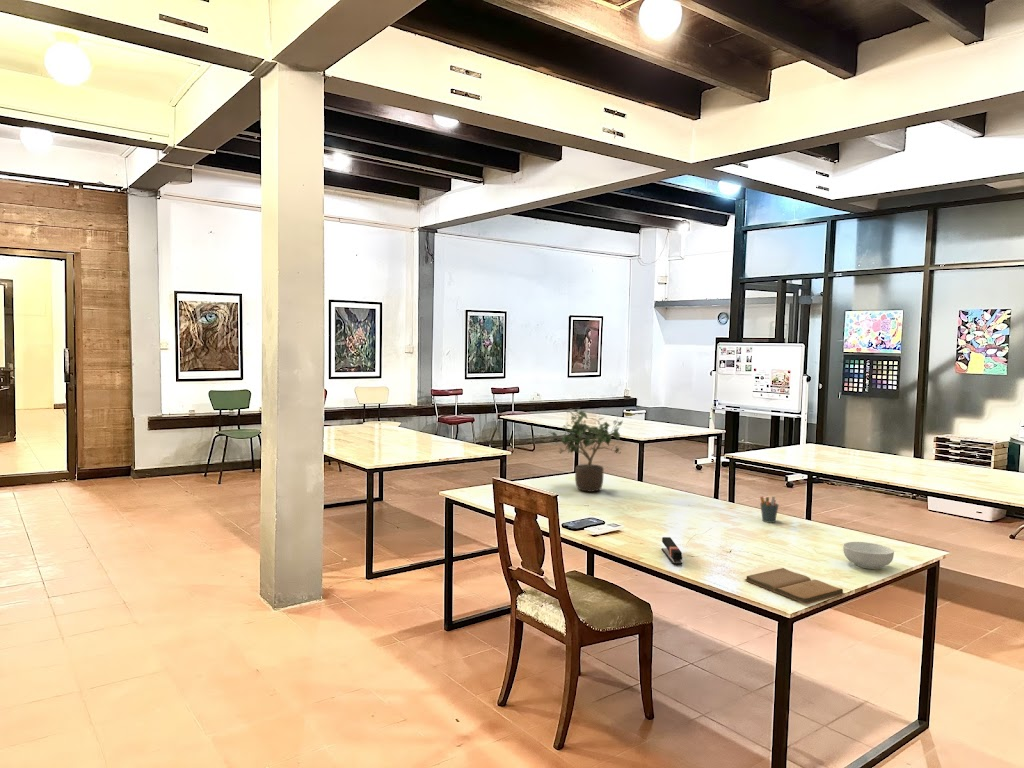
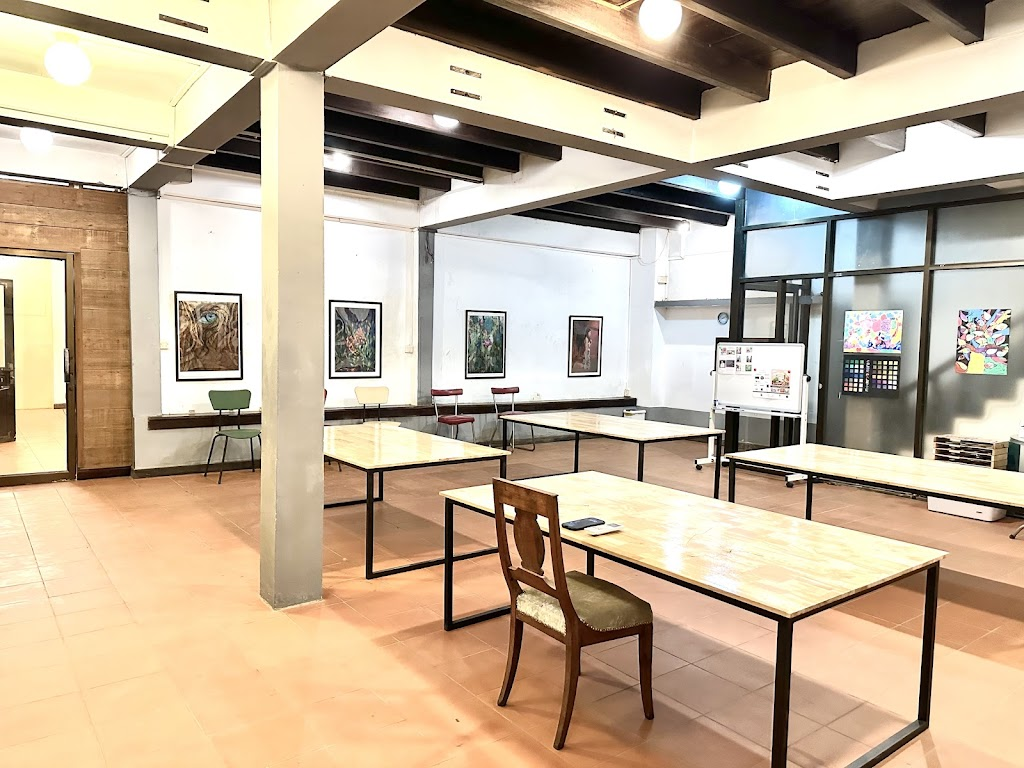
- book (793, 584)
- stapler (671, 550)
- potted plant (583, 449)
- cereal bowl (867, 556)
- pen holder (769, 508)
